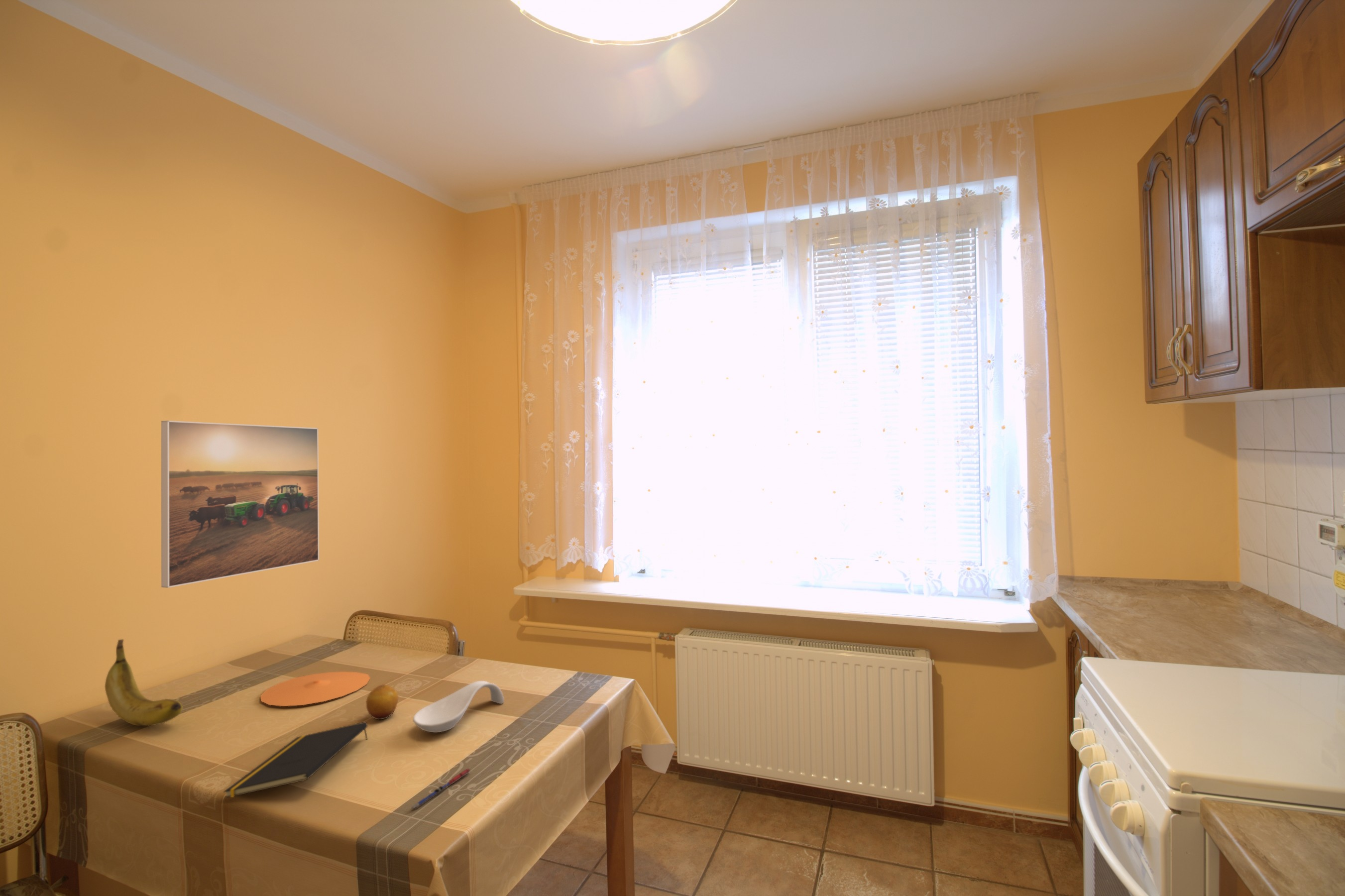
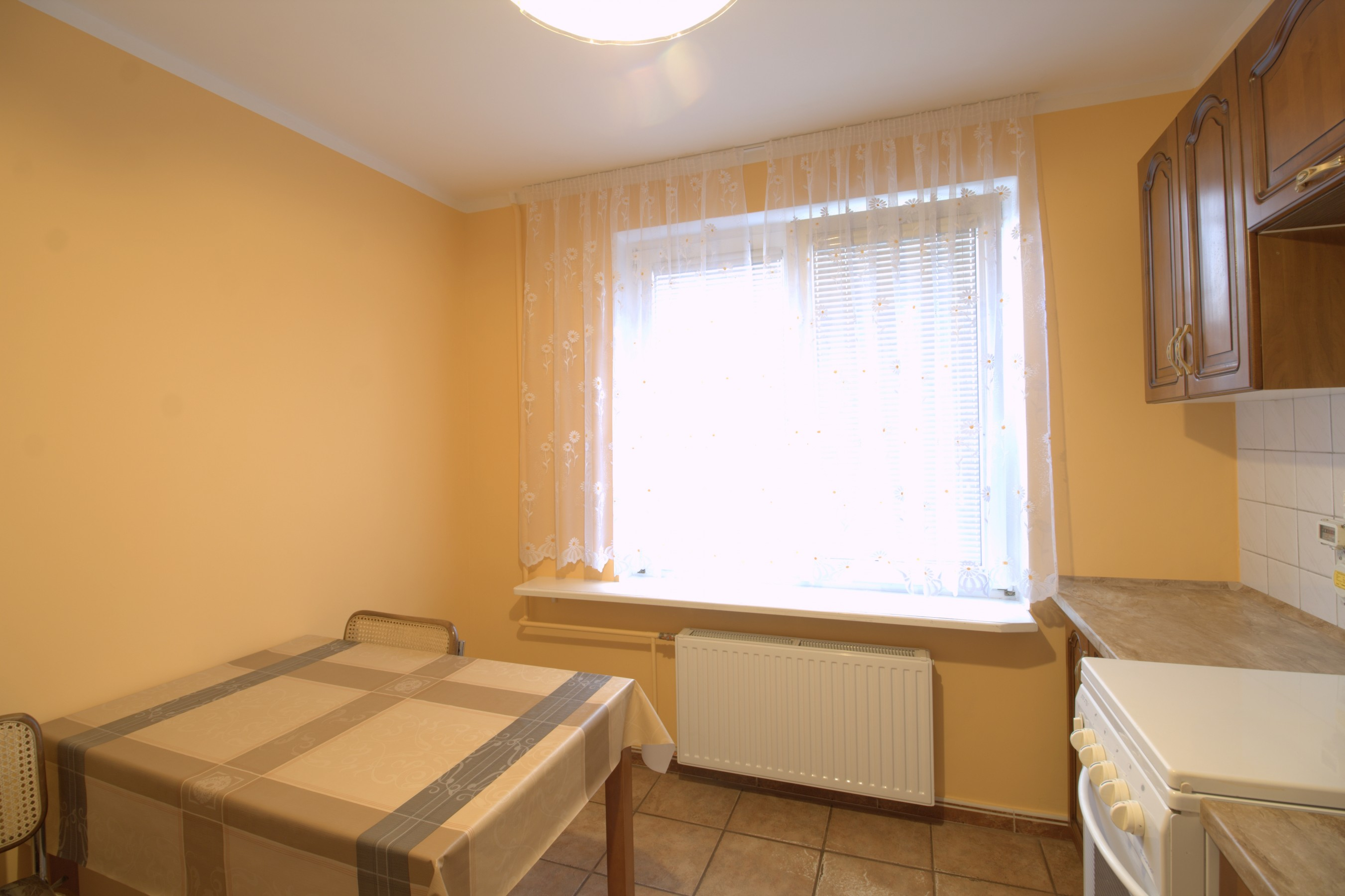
- plate (317, 683)
- notepad (302, 757)
- pen (442, 787)
- spoon rest (460, 704)
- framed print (248, 498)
- banana (137, 685)
- fruit (382, 701)
